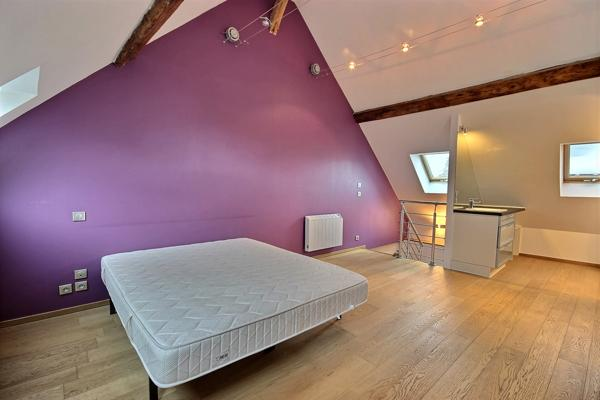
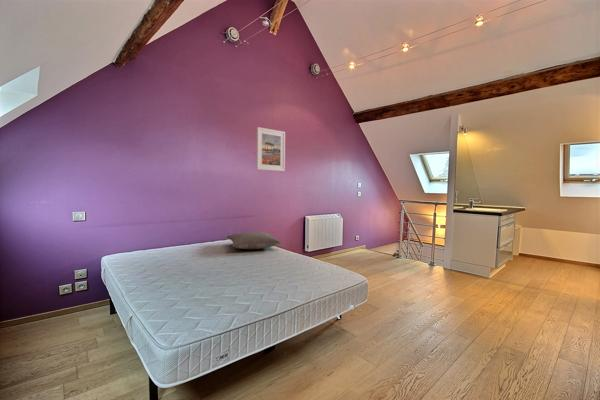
+ pillow (252, 239)
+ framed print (271, 150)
